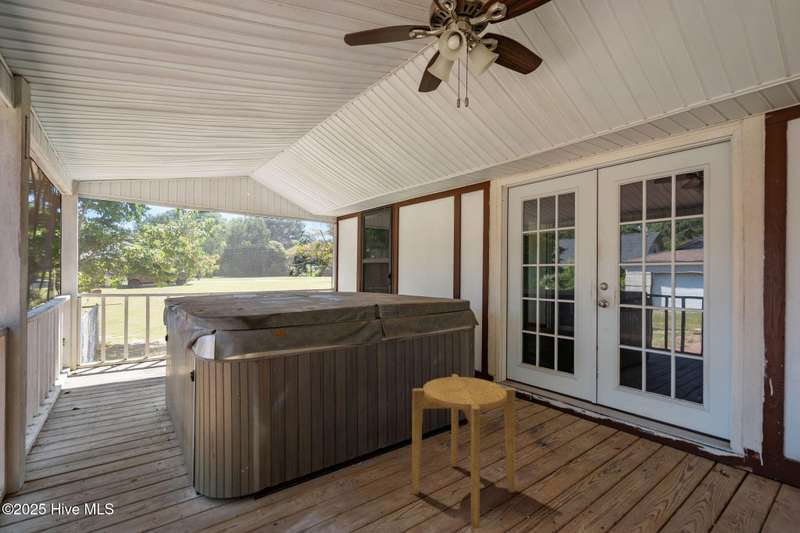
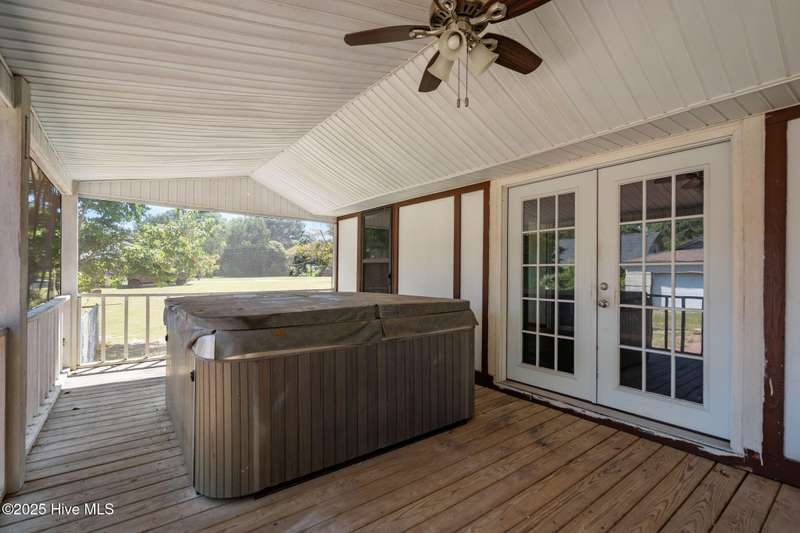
- side table (457, 440)
